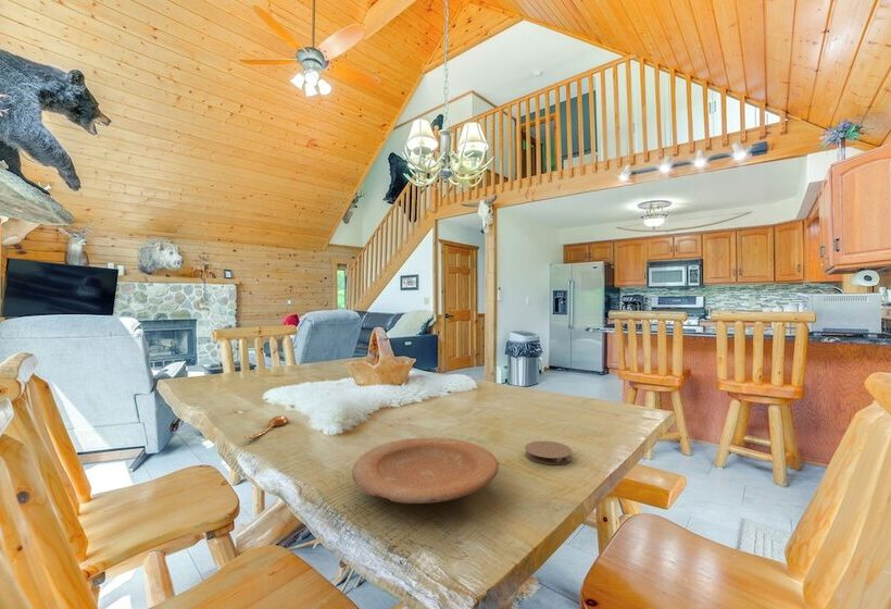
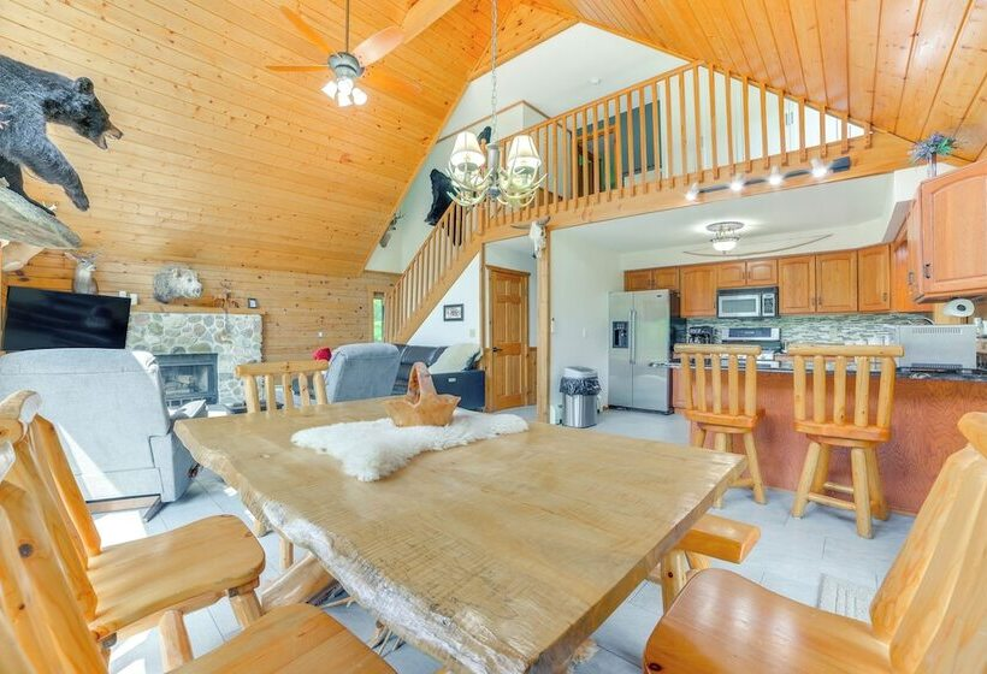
- spoon (268, 427)
- plate (426, 472)
- coaster (548, 451)
